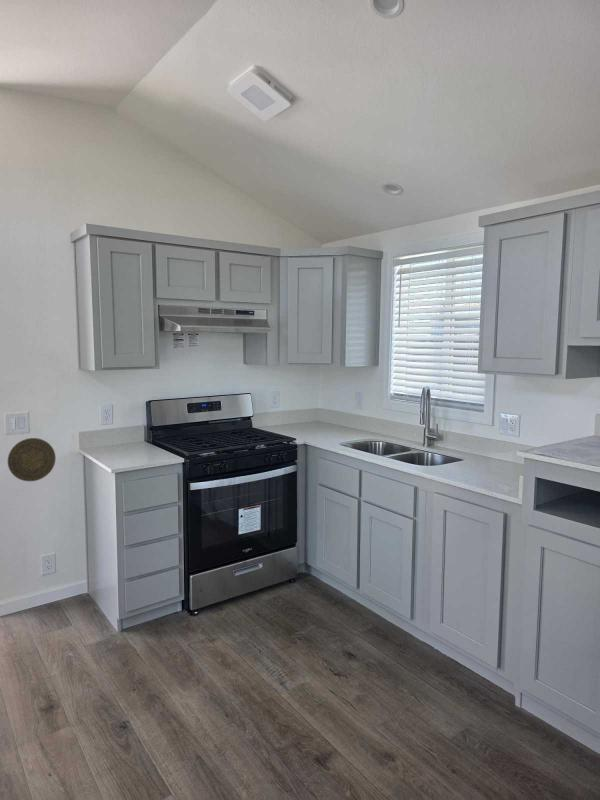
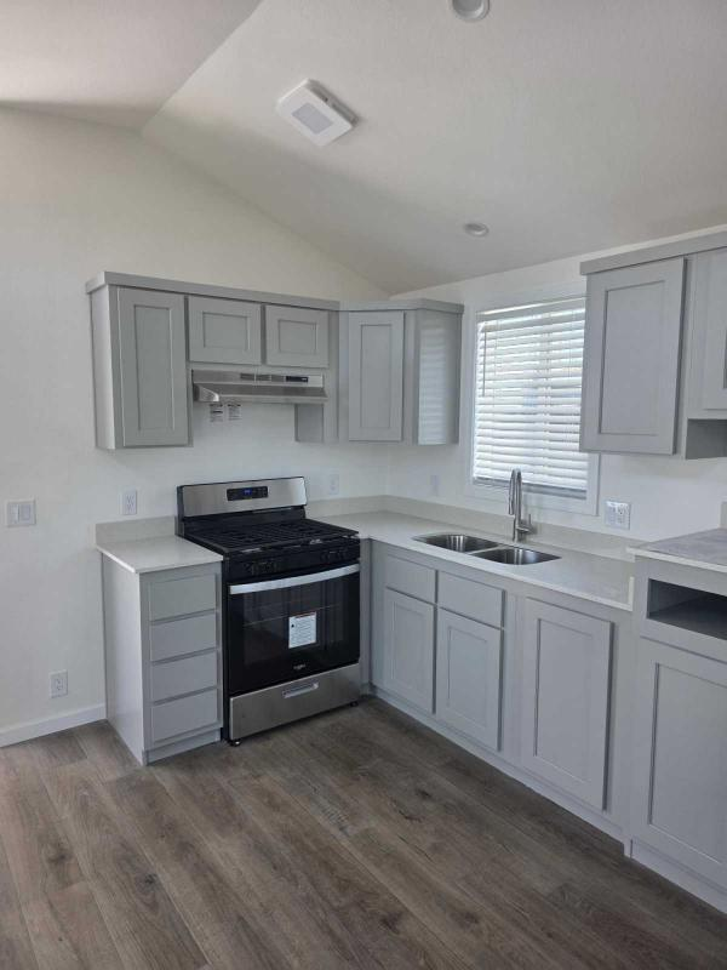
- decorative plate (32, 460)
